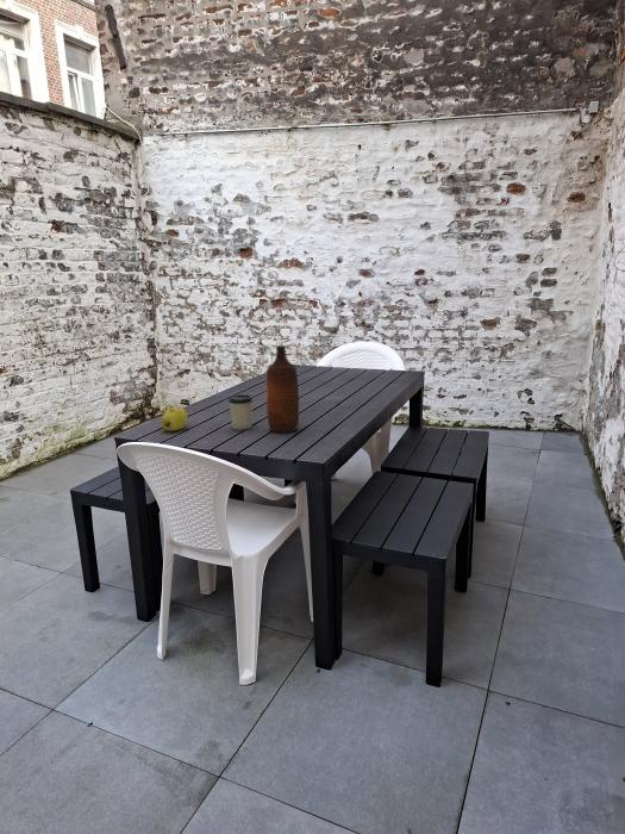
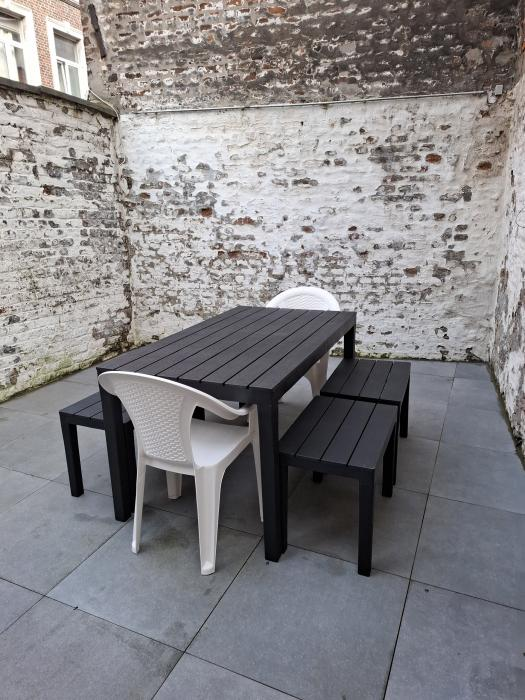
- fruit (175, 418)
- cup (240, 411)
- bottle (282, 388)
